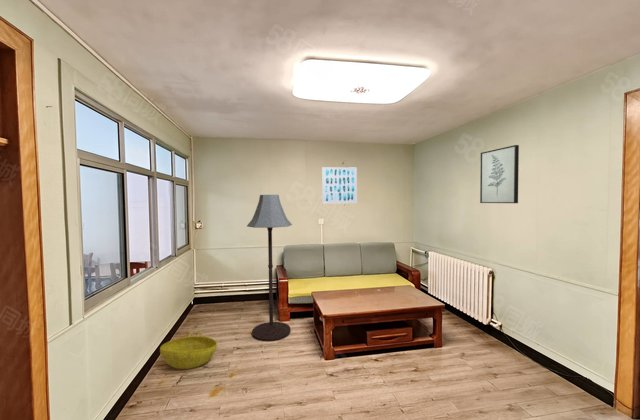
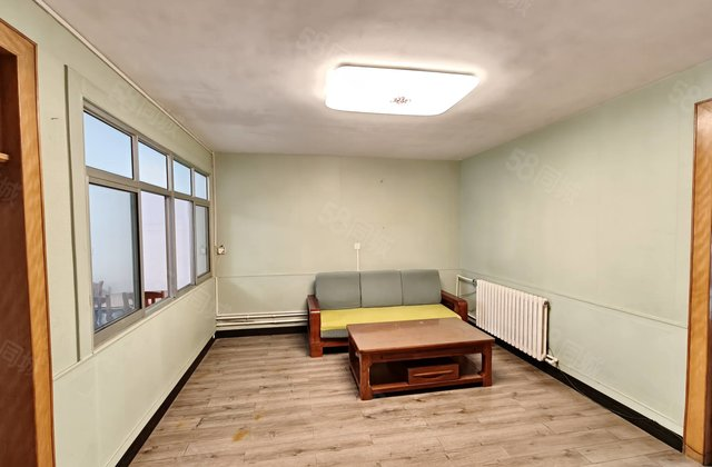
- wall art (339, 185)
- wall art (498, 176)
- basket (189, 351)
- floor lamp (270, 264)
